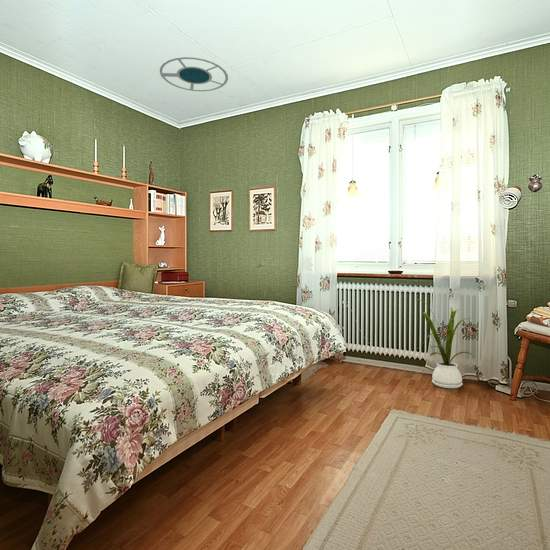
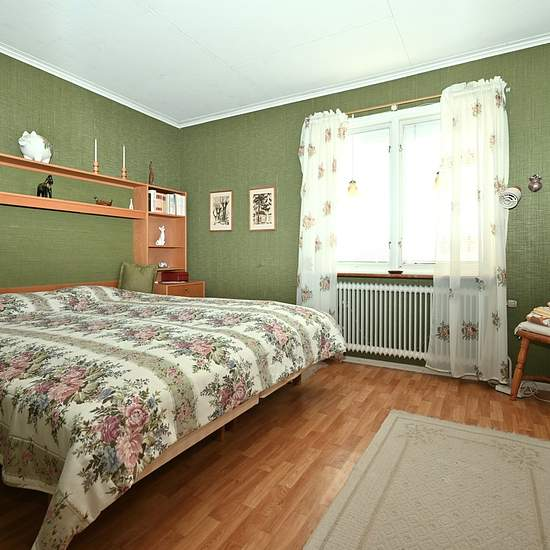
- house plant (443, 341)
- ceiling lamp (194, 72)
